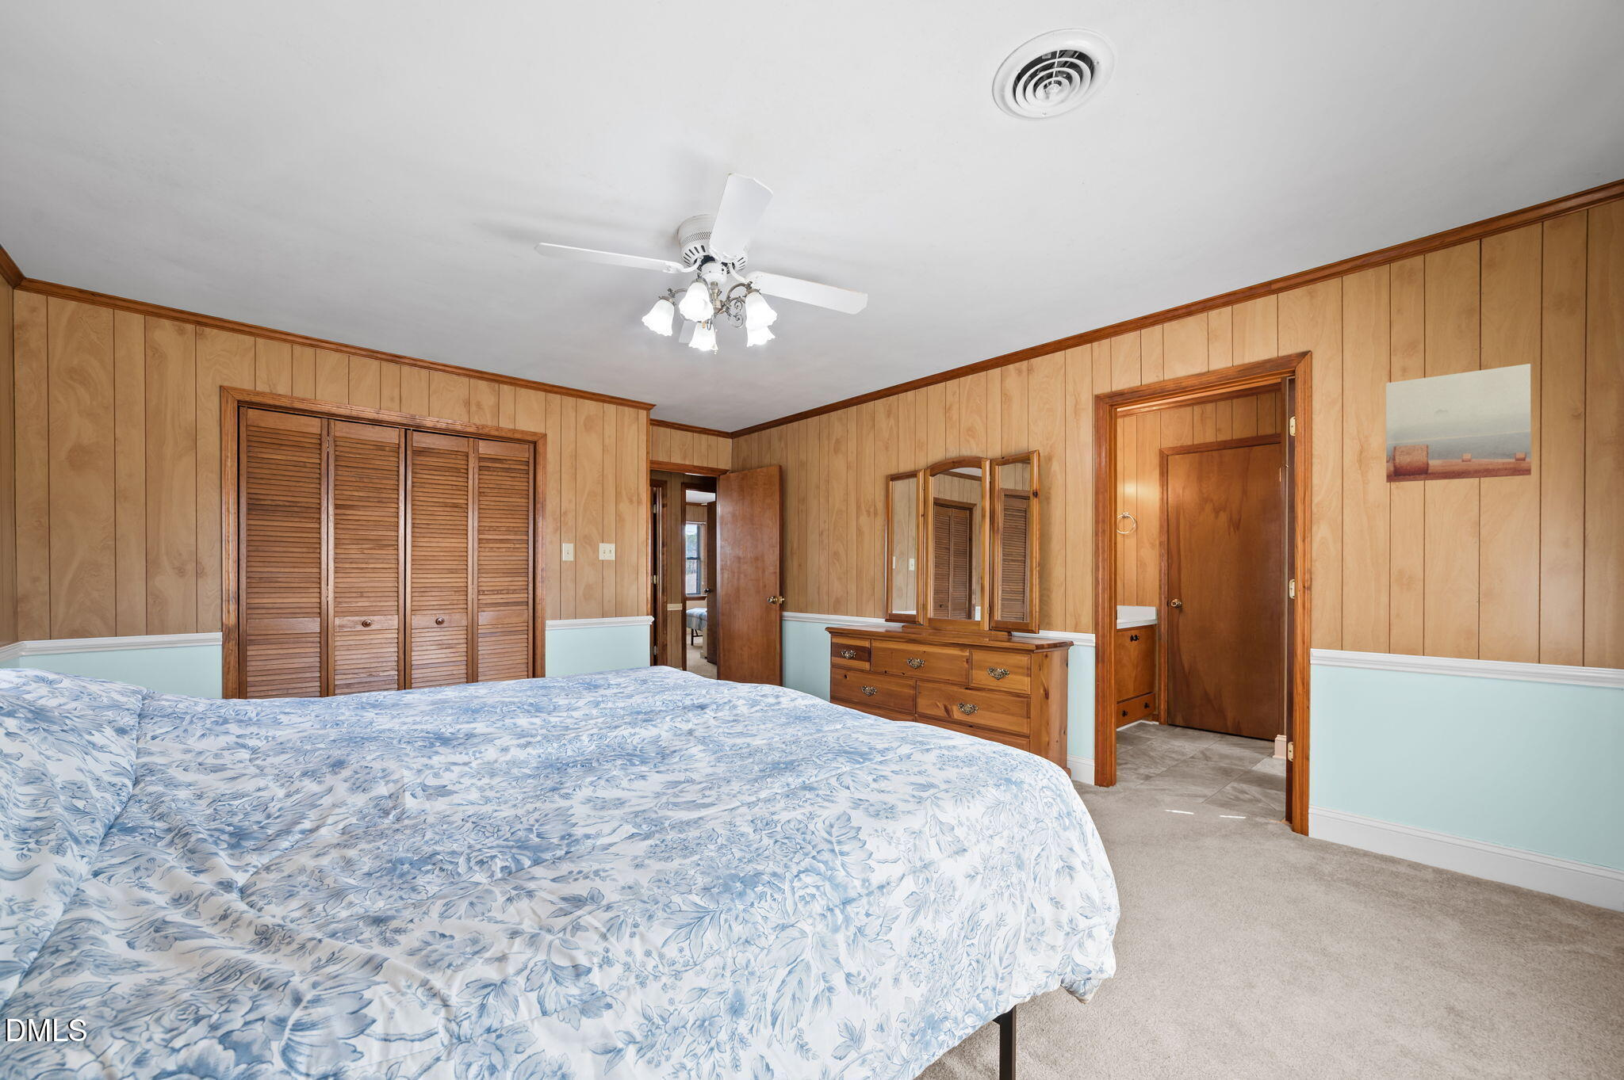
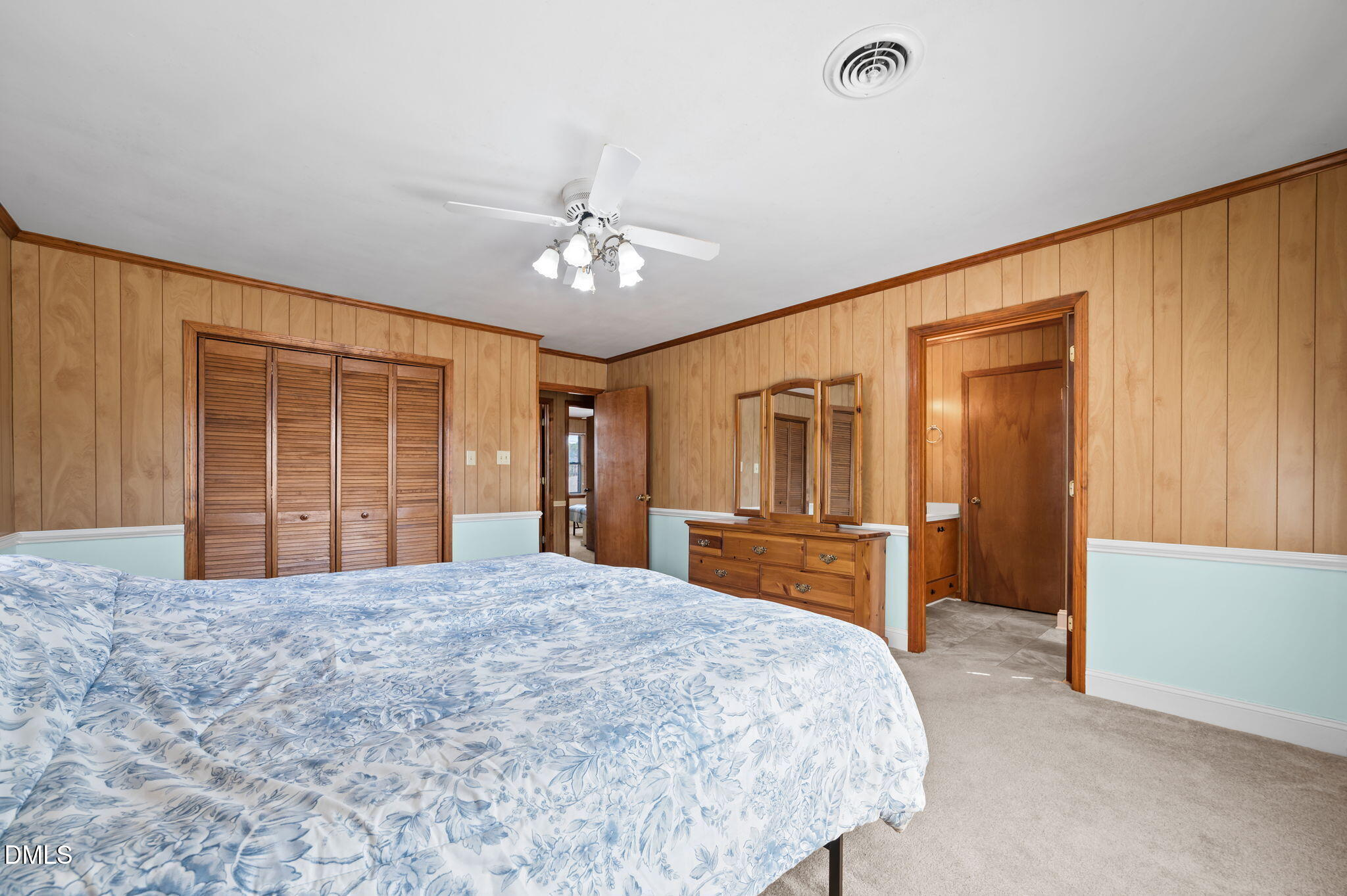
- wall art (1454, 427)
